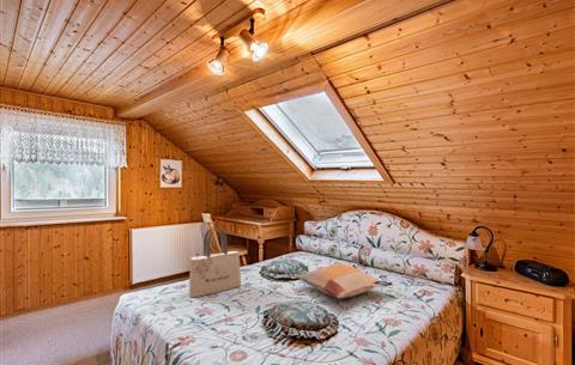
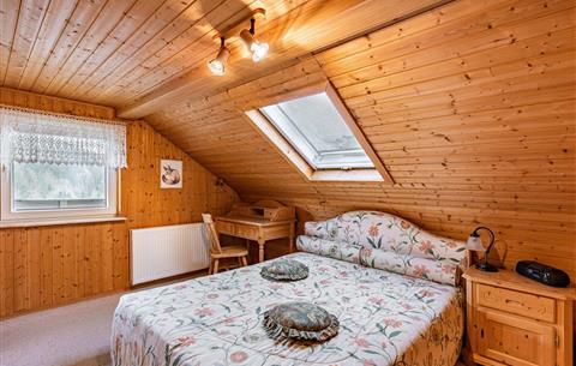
- tote bag (216, 258)
- decorative pillow (343, 280)
